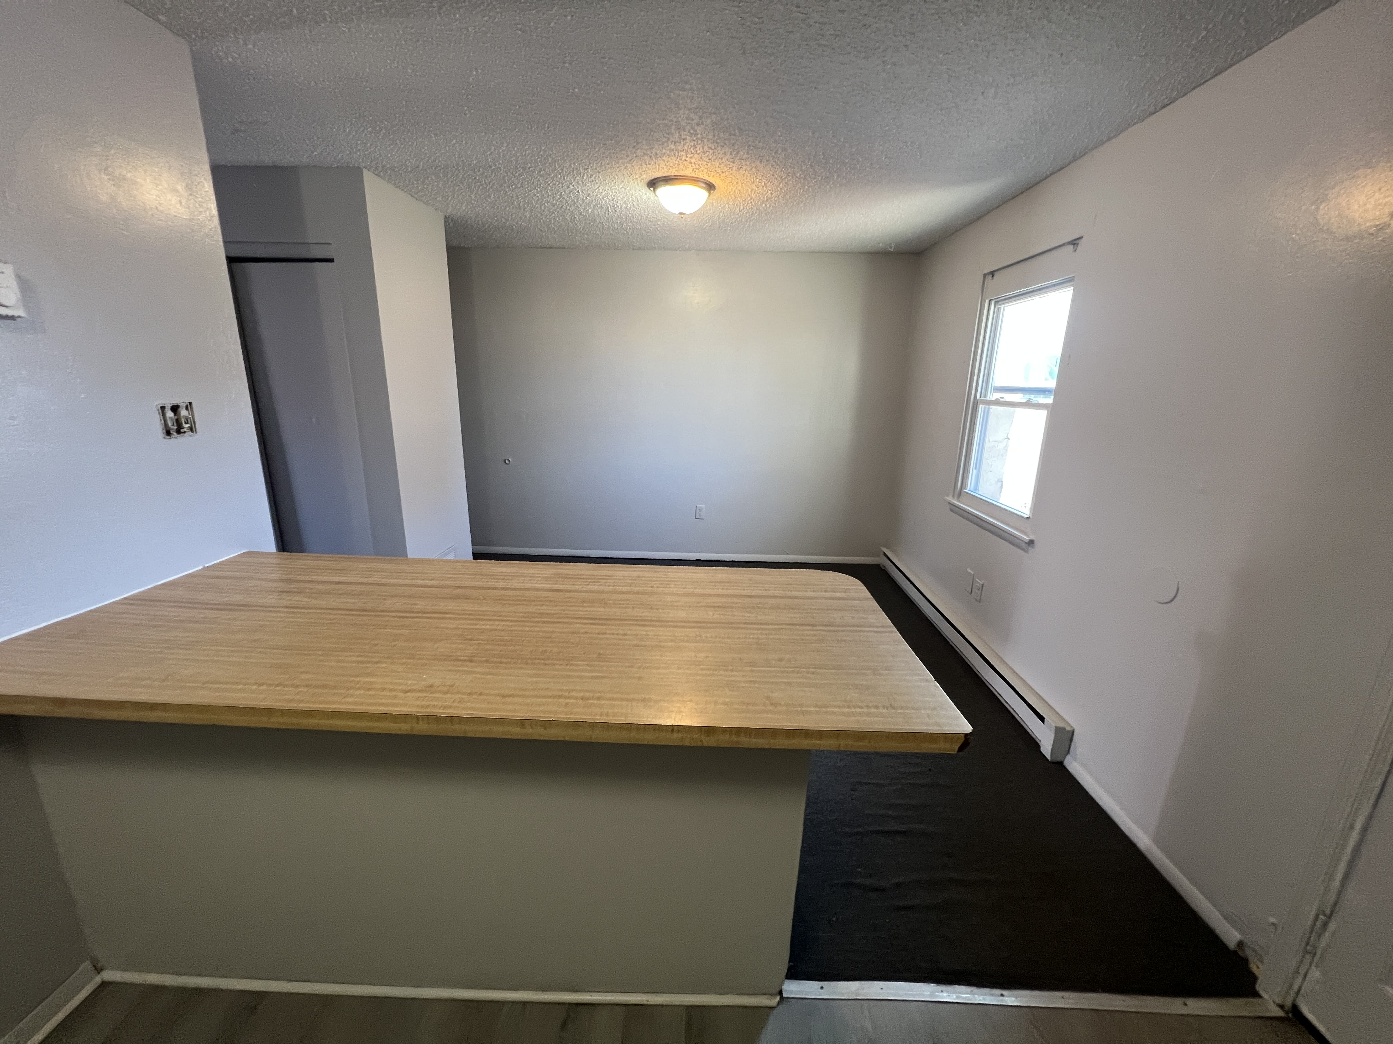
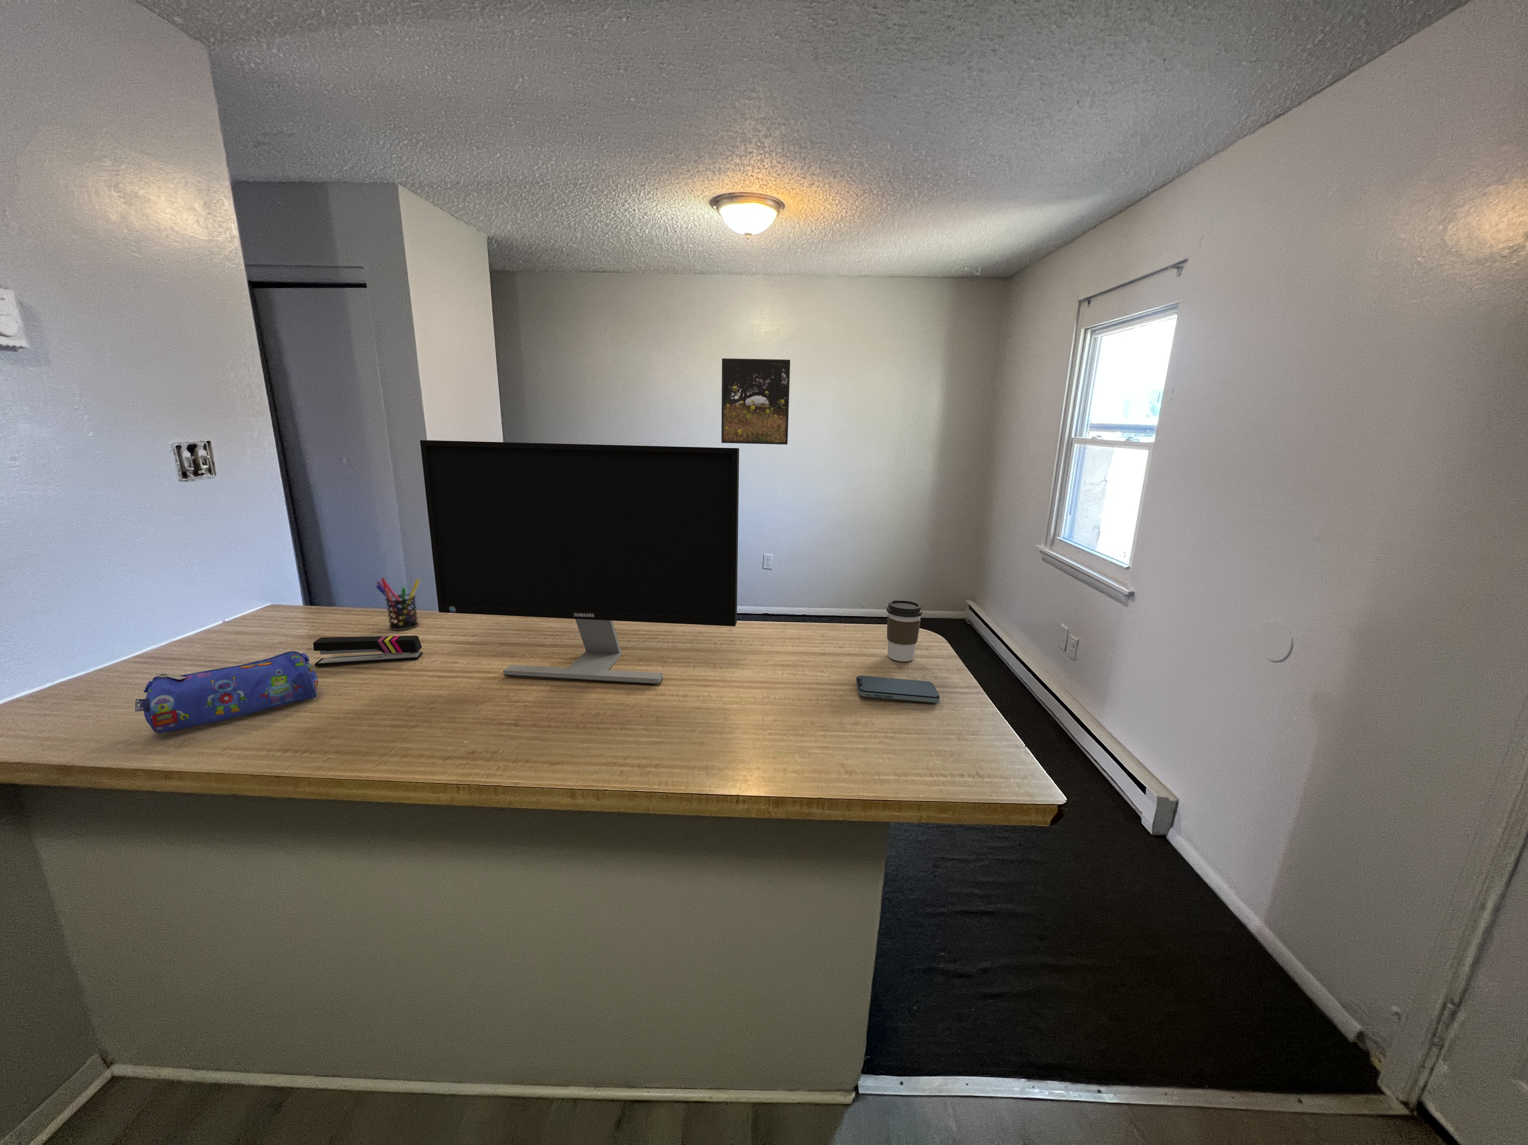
+ pen holder (399, 603)
+ monitor (586, 560)
+ smartphone (896, 688)
+ stapler (369, 648)
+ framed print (756, 402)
+ pencil case (235, 688)
+ coffee cup (902, 630)
